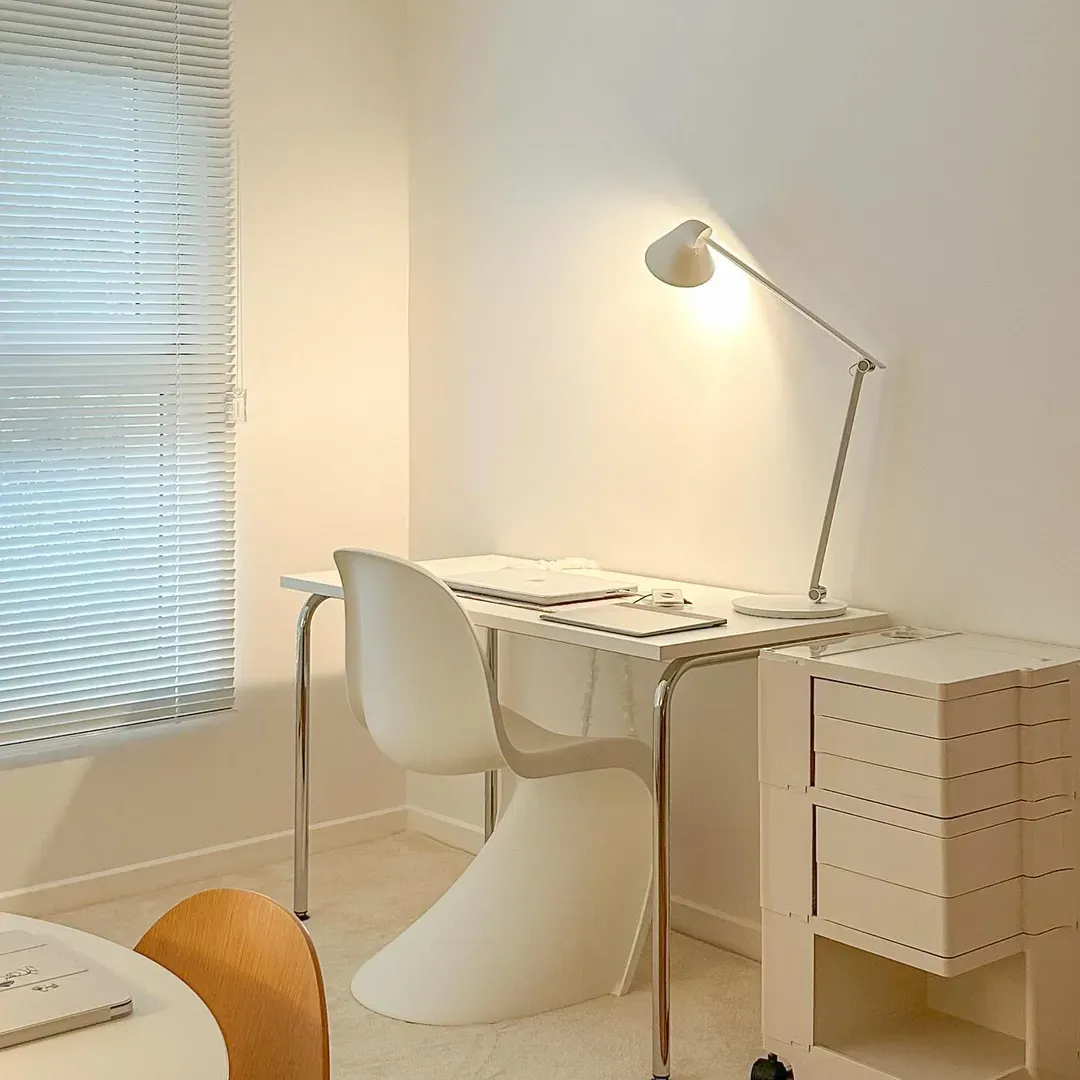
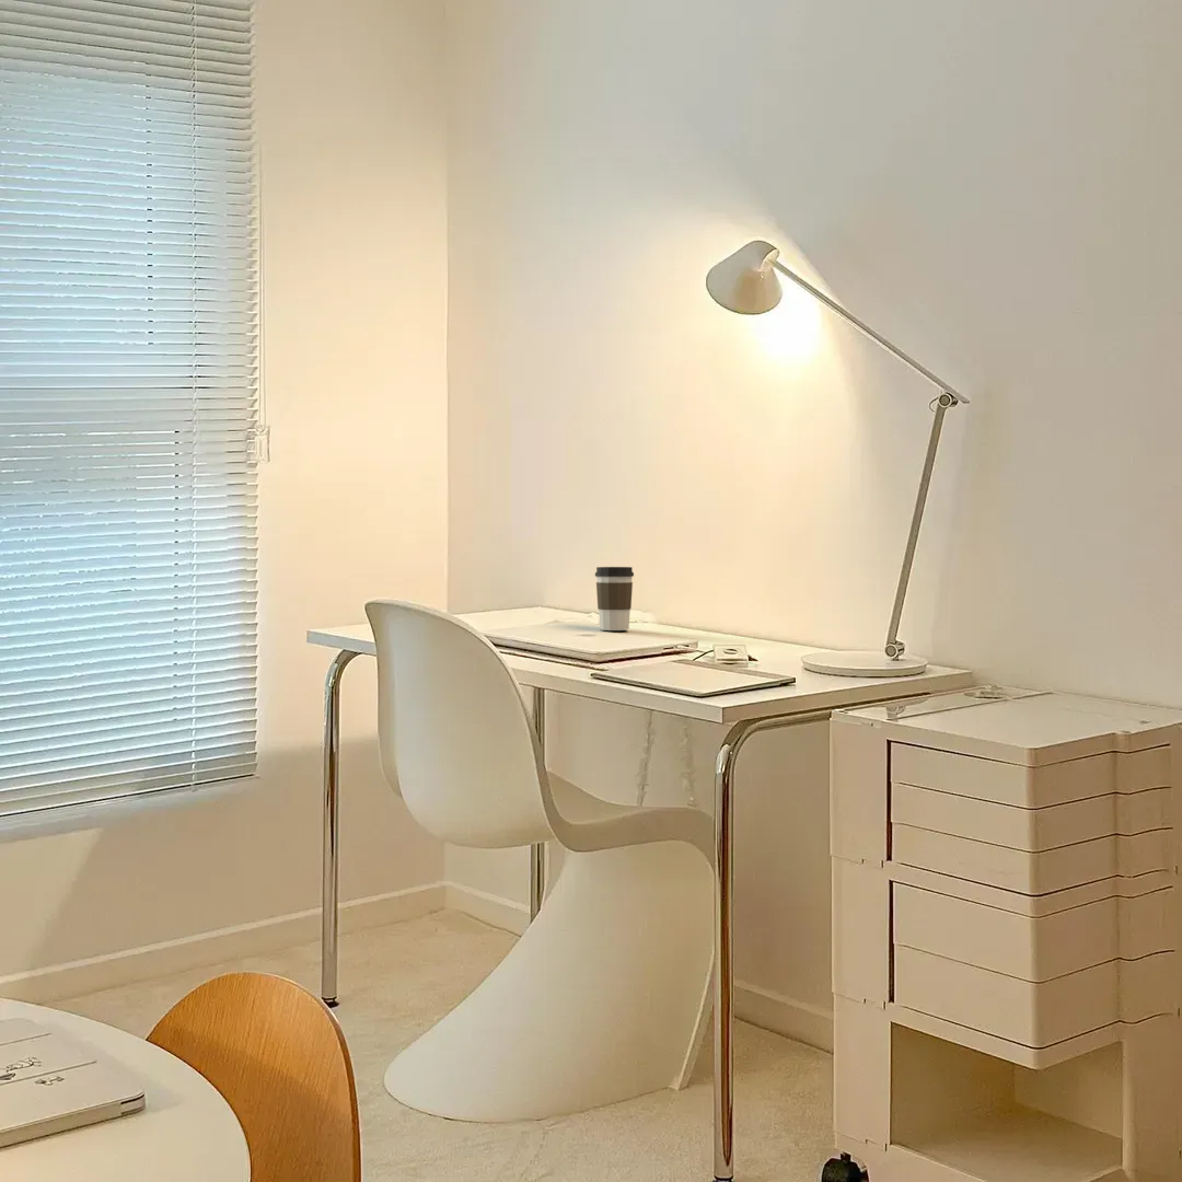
+ coffee cup (614, 598)
